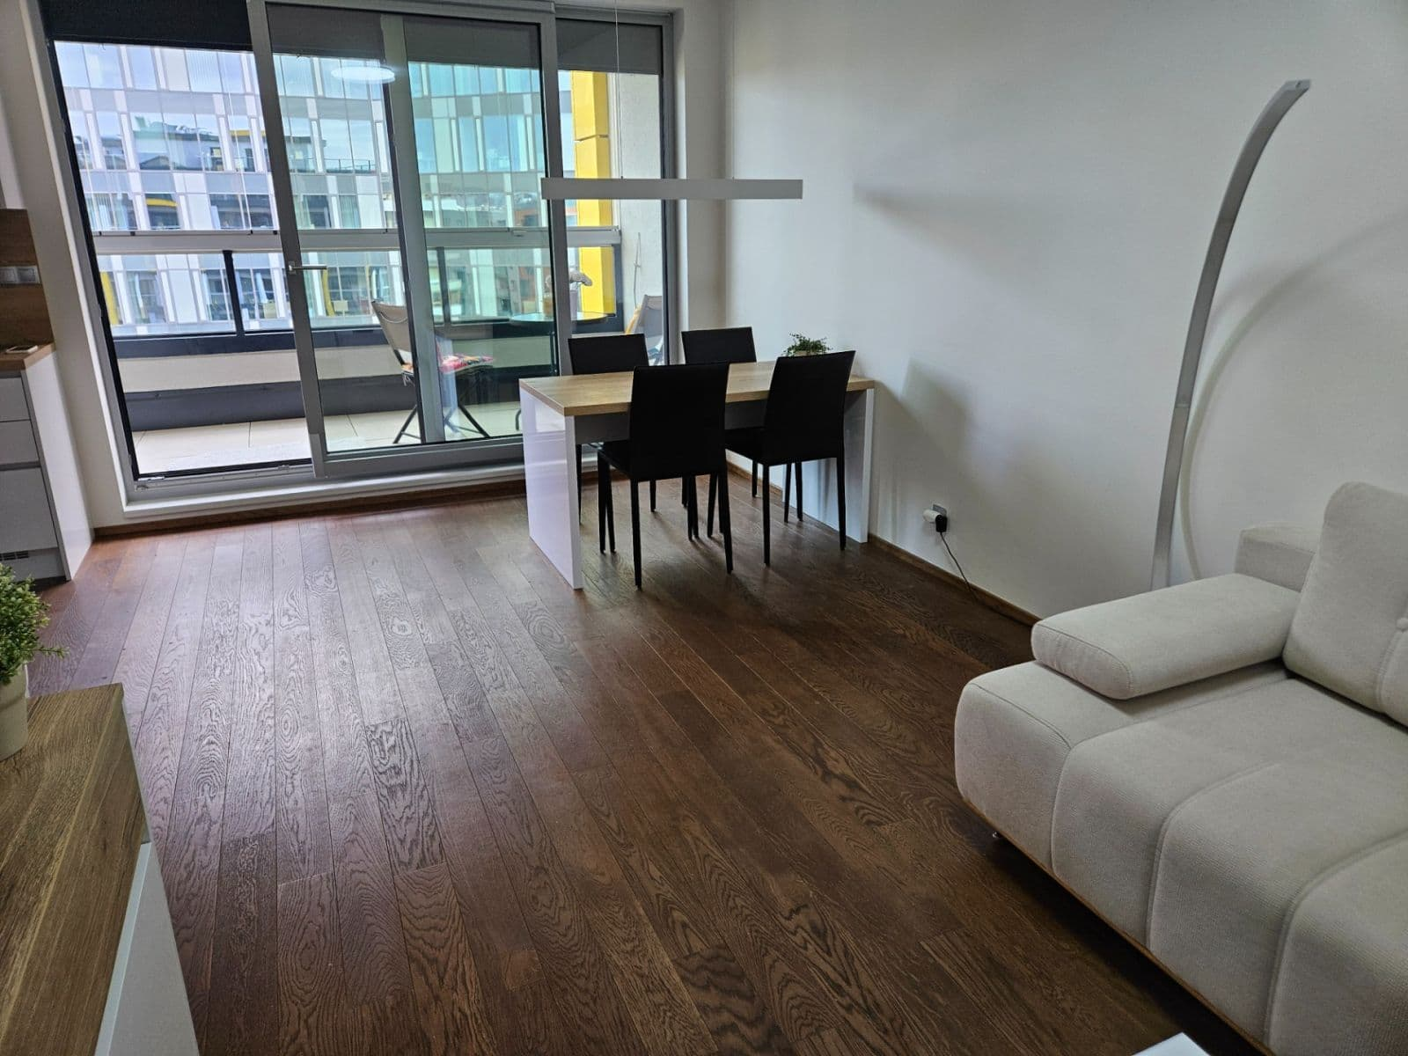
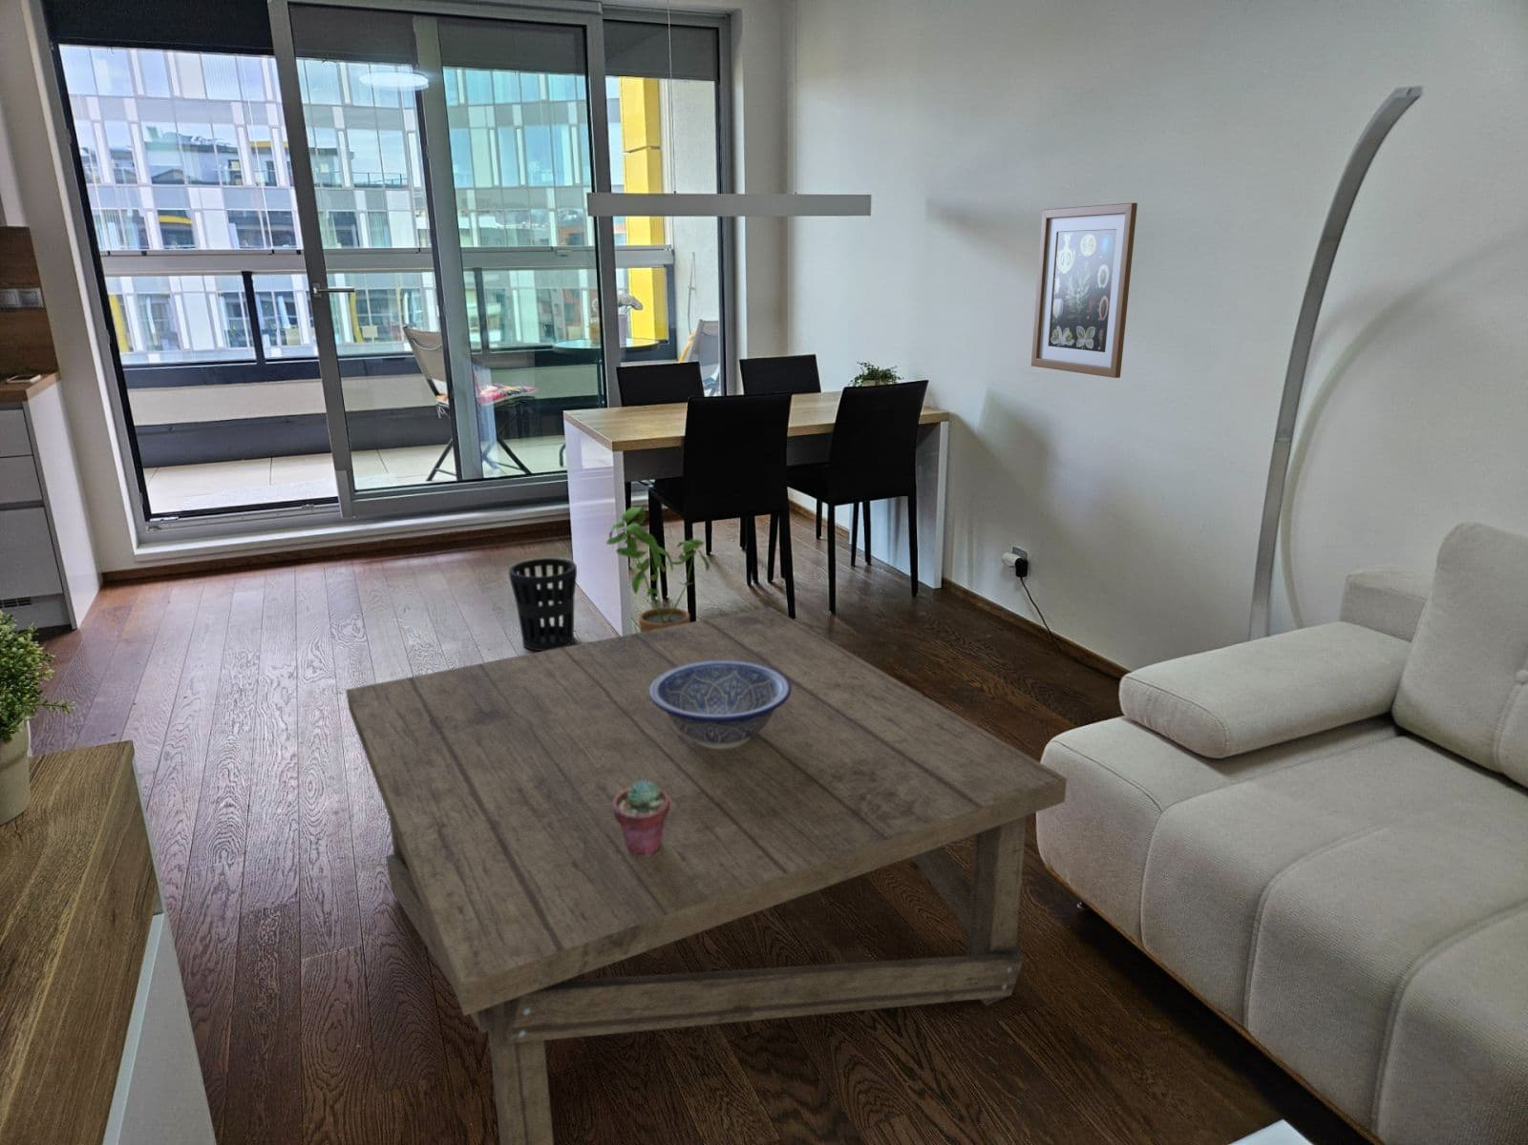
+ wall art (1079, 290)
+ house plant (657, 588)
+ potted succulent (641, 812)
+ coffee table (674, 835)
+ wastebasket (545, 604)
+ decorative bowl (721, 710)
